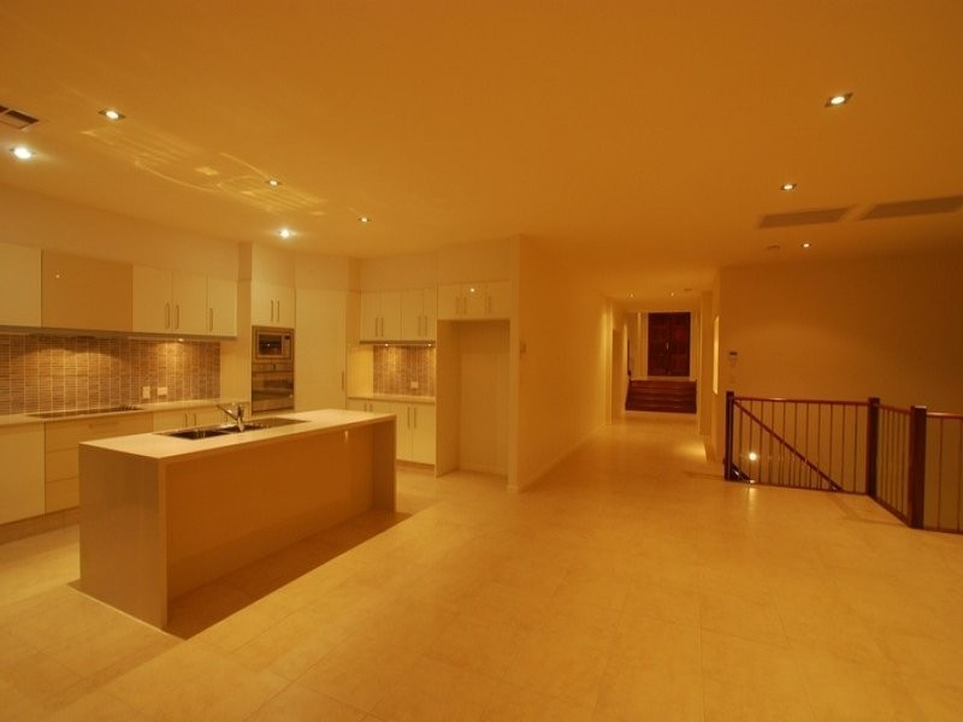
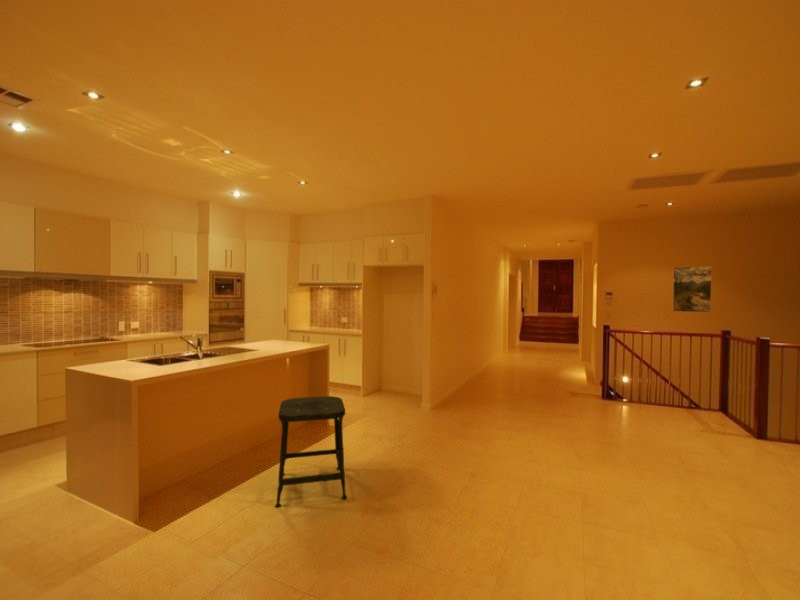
+ stool (311, 451)
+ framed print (691, 289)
